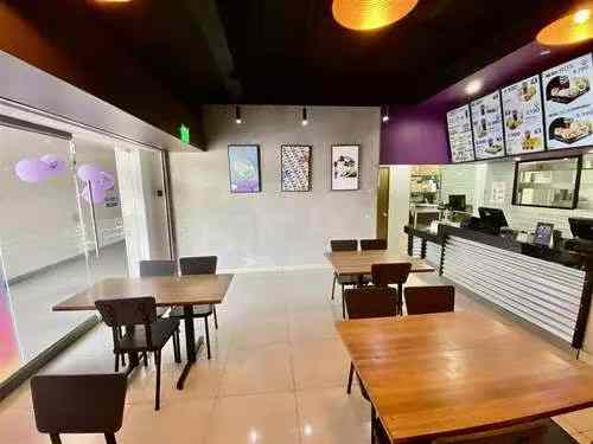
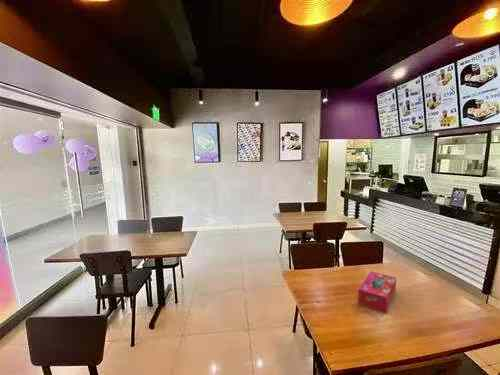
+ tissue box (377, 290)
